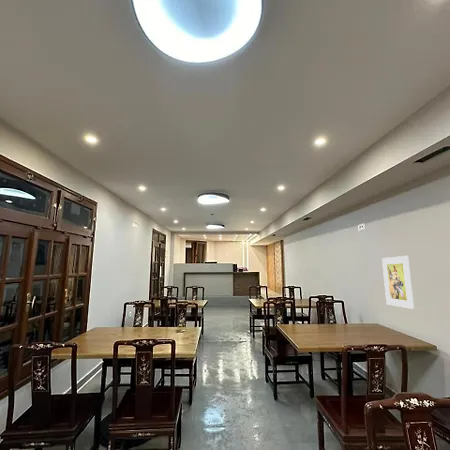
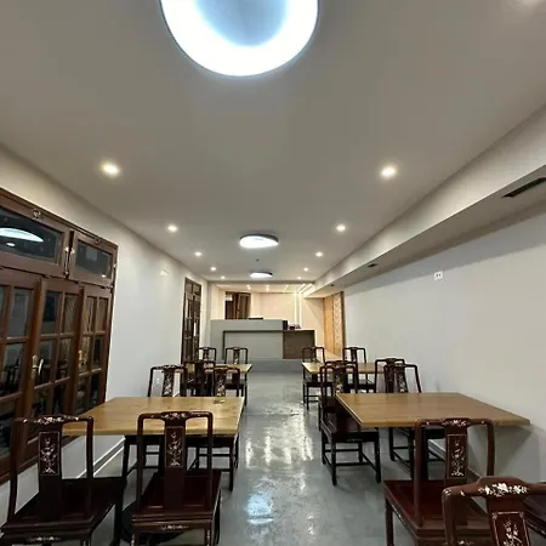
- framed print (396, 281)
